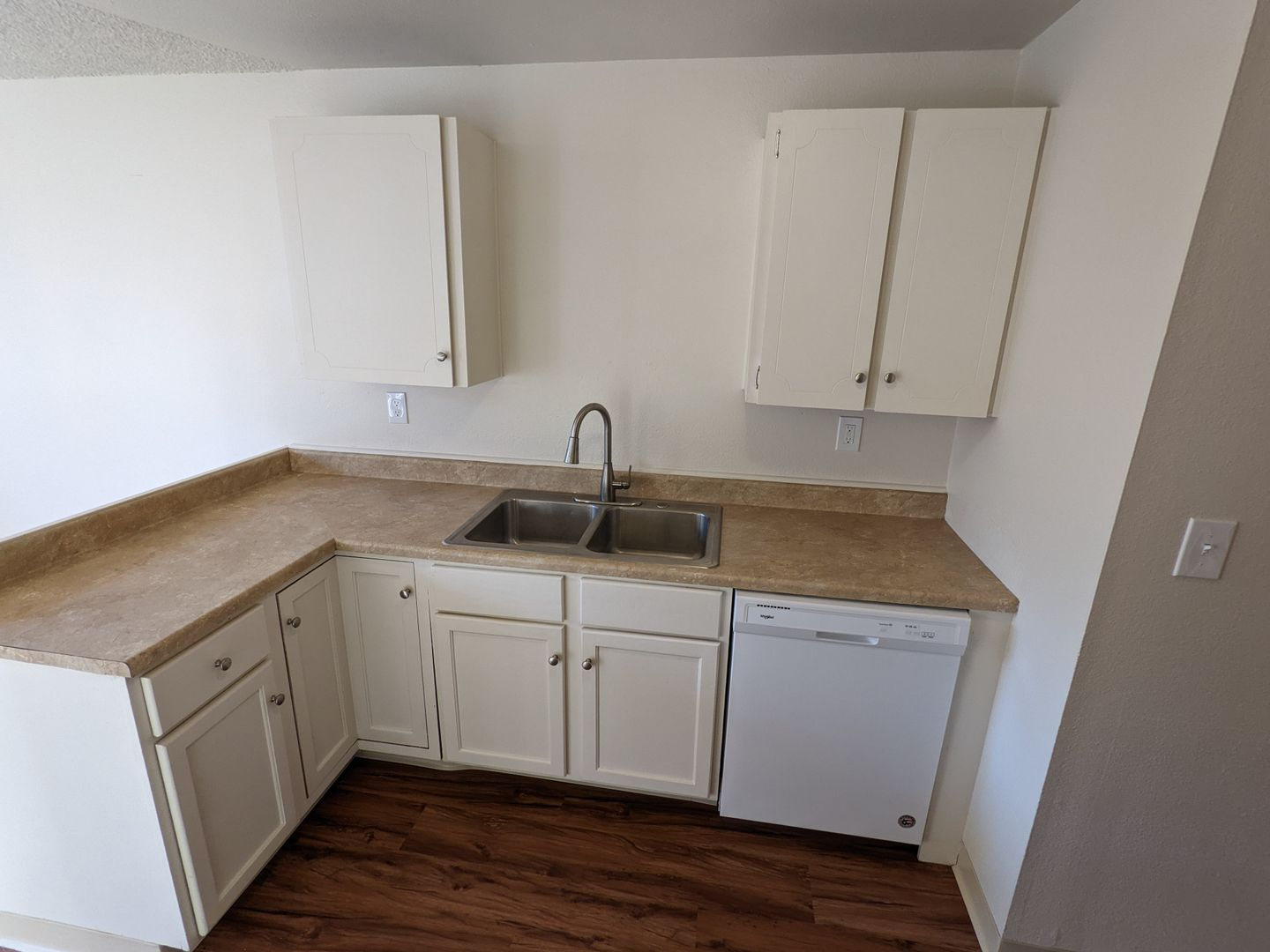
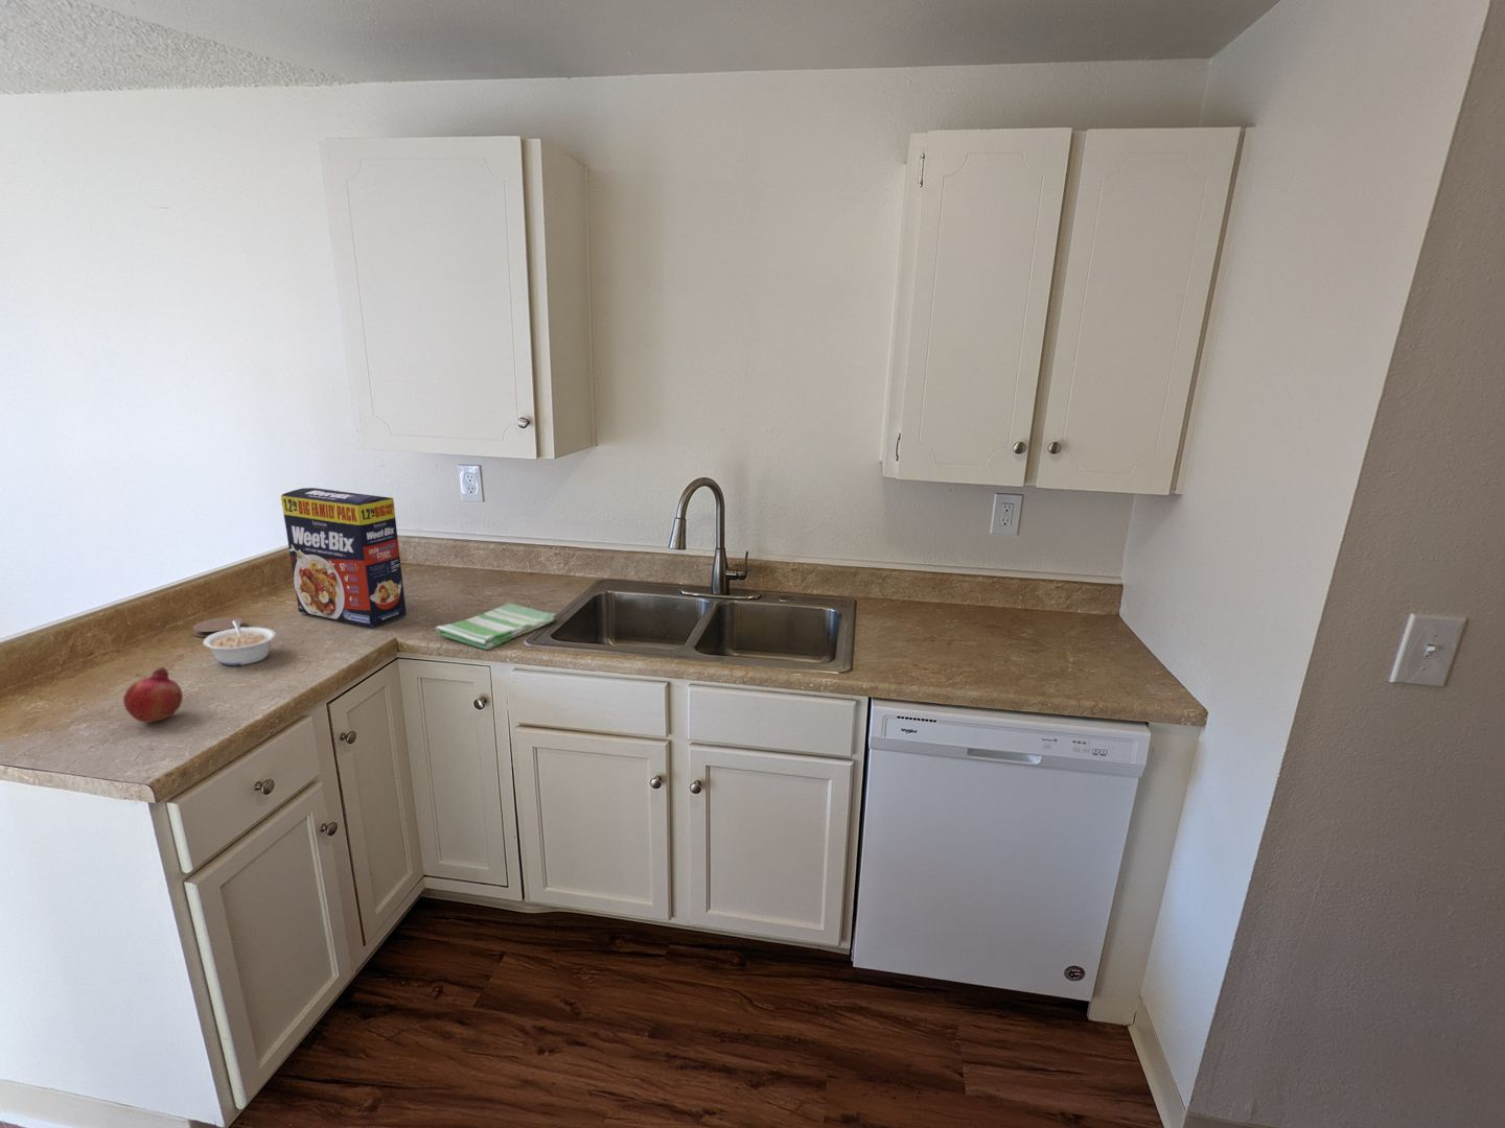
+ cereal box (345, 555)
+ fruit (153, 696)
+ coaster (218, 627)
+ legume (239, 645)
+ dish towel (498, 623)
